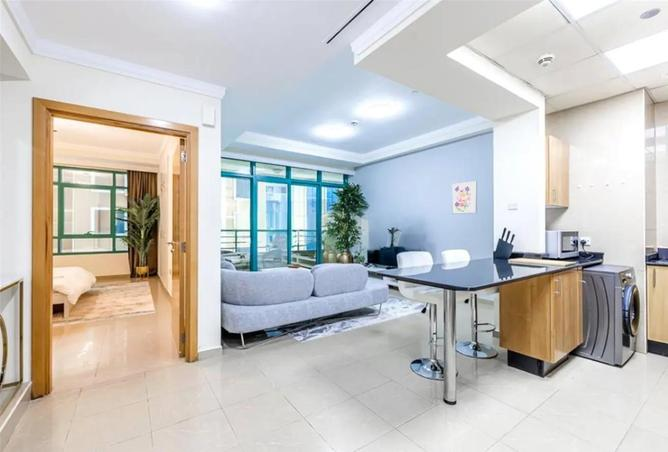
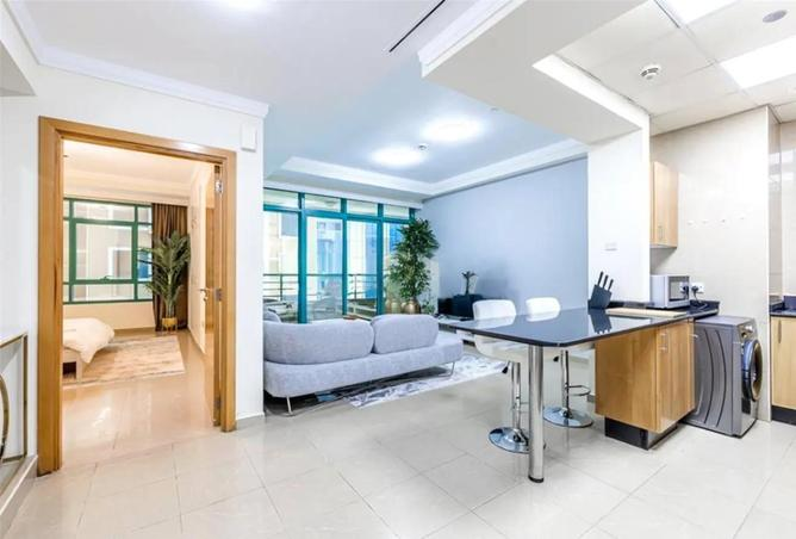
- wall art (464, 198)
